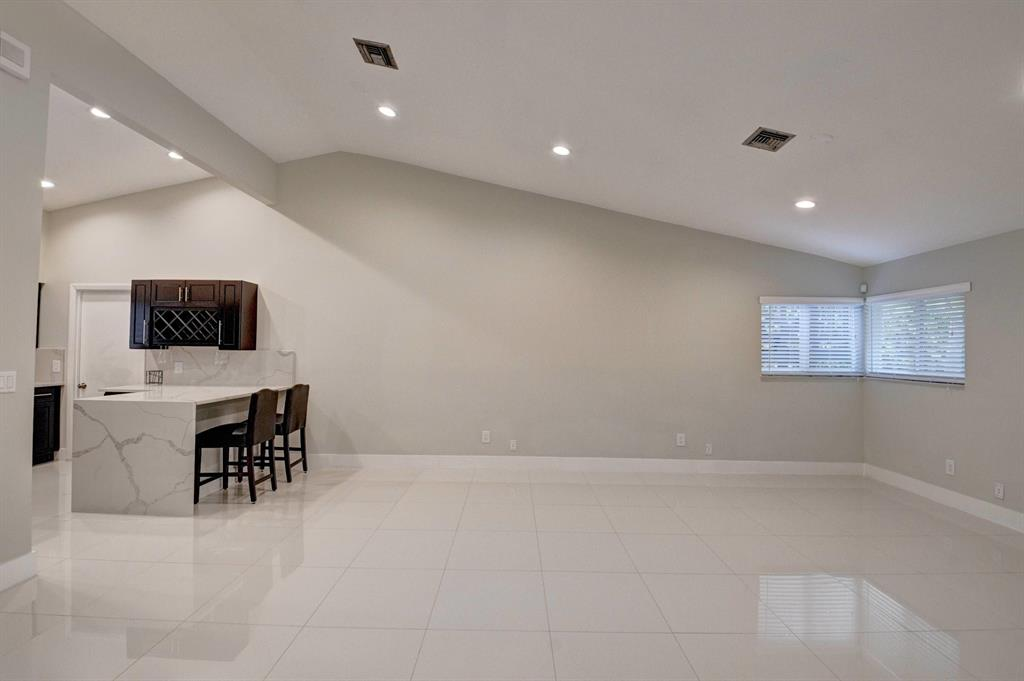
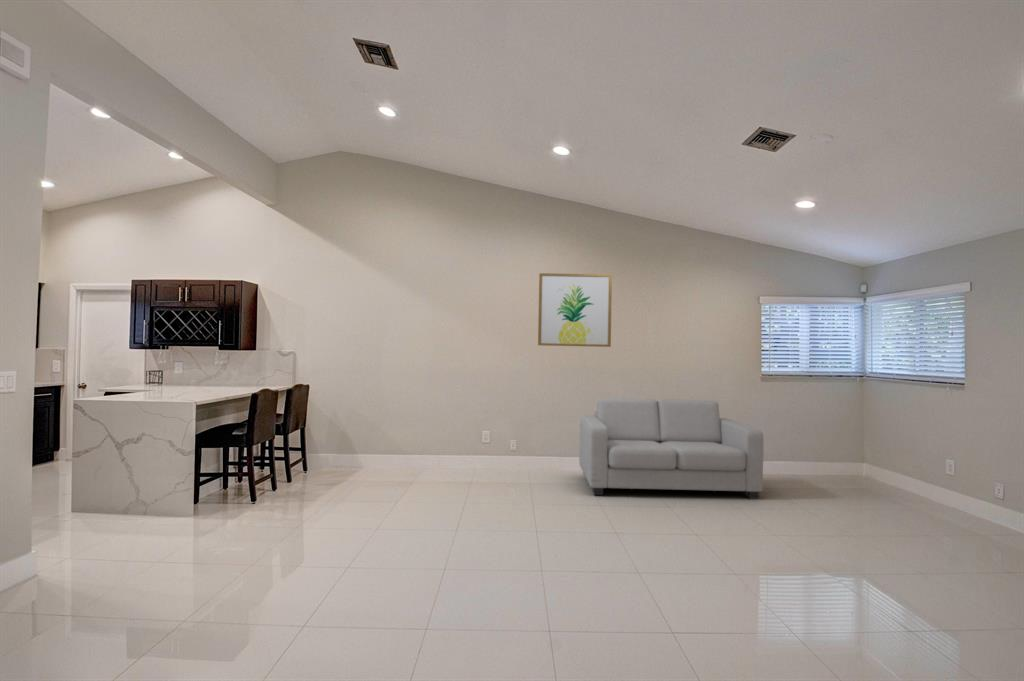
+ sofa (664, 443)
+ wall art (574, 310)
